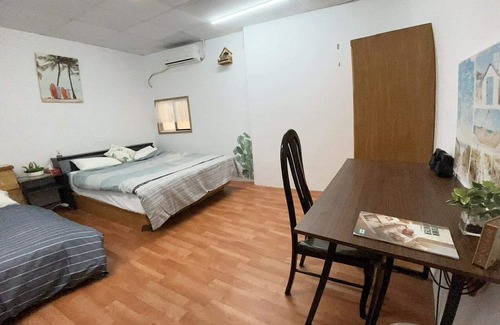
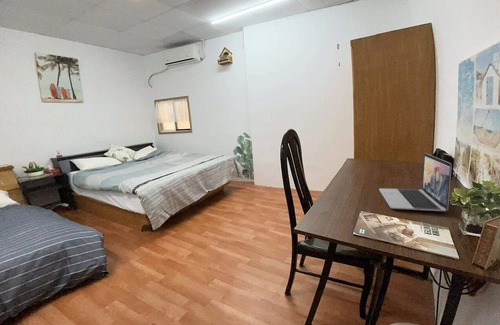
+ laptop (409, 189)
